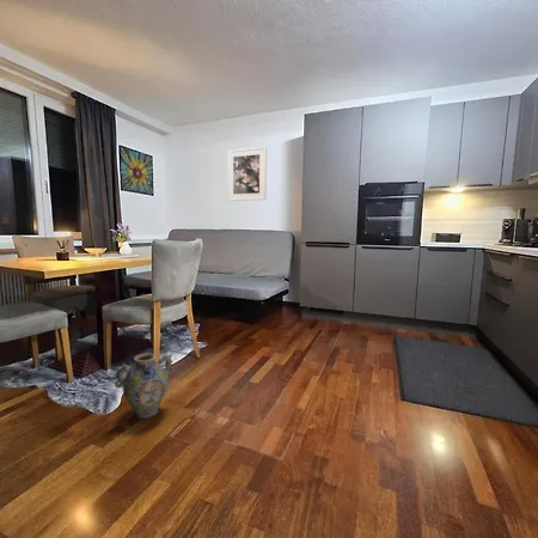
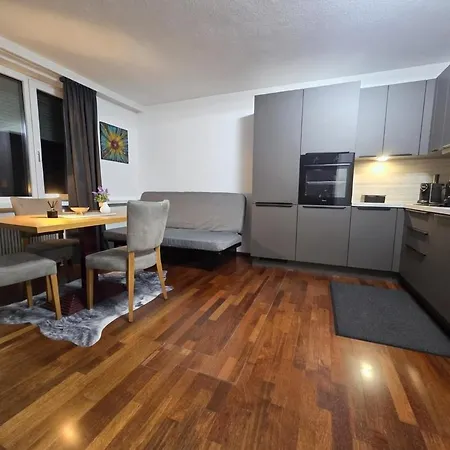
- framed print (246, 175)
- ceramic jug (146, 385)
